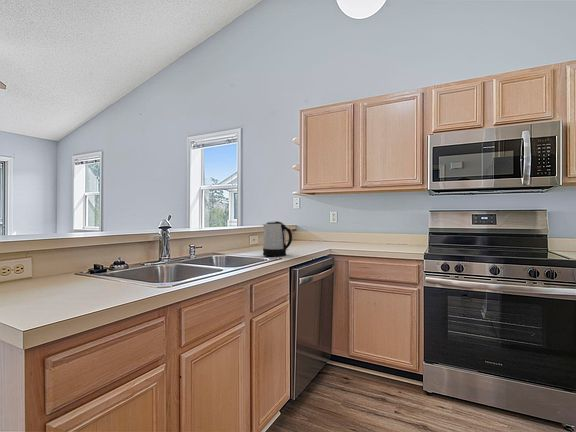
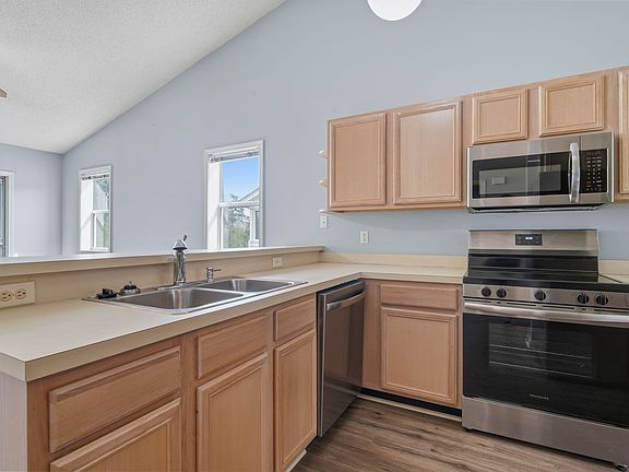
- kettle (277, 238)
